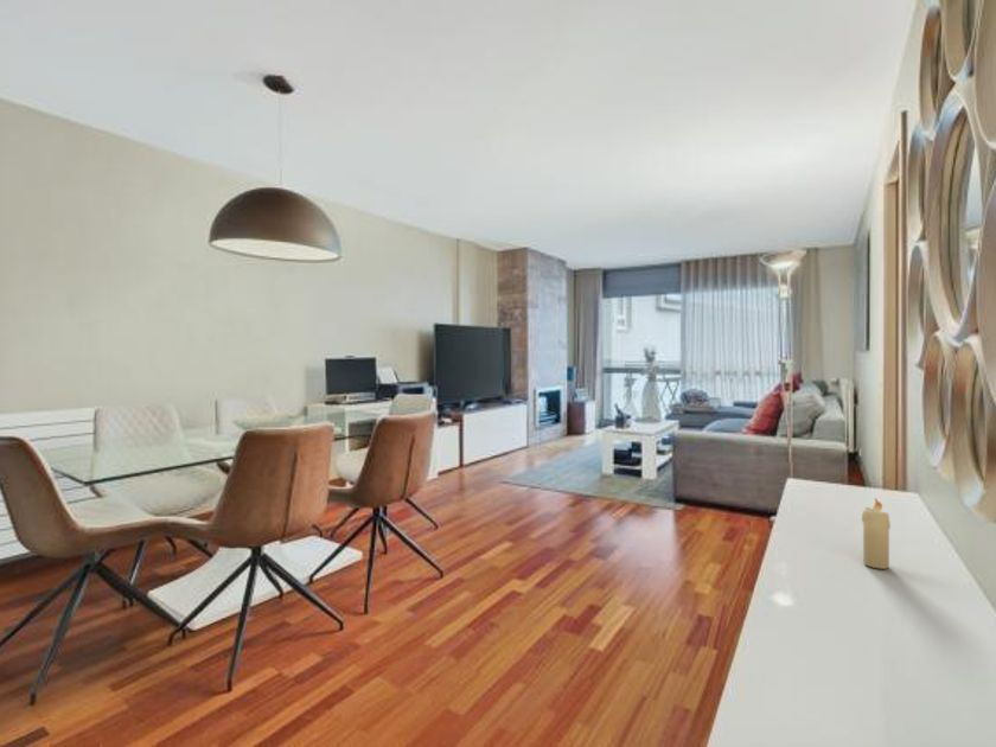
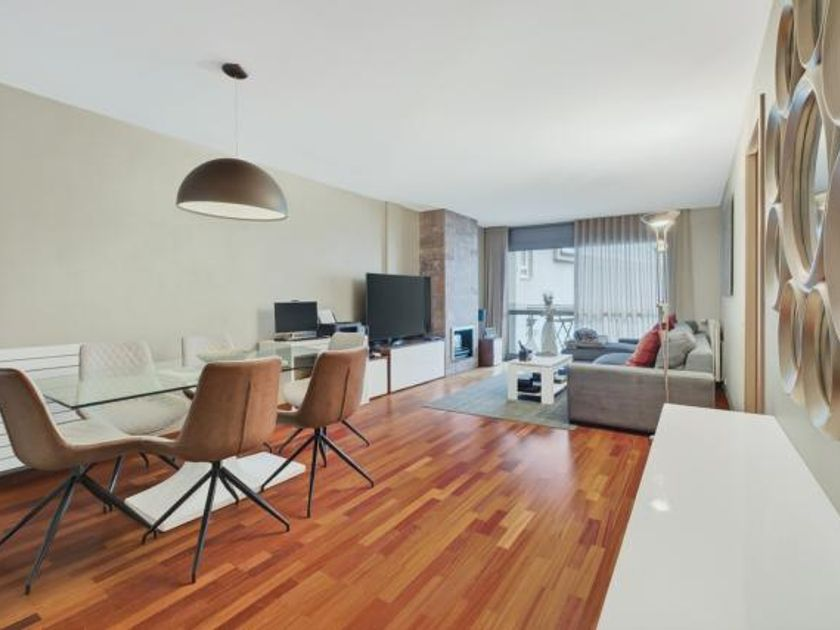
- candle (875, 531)
